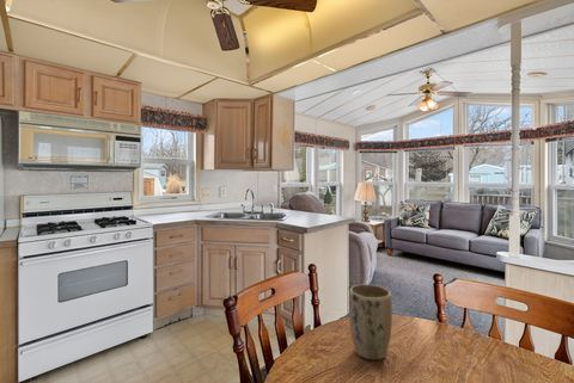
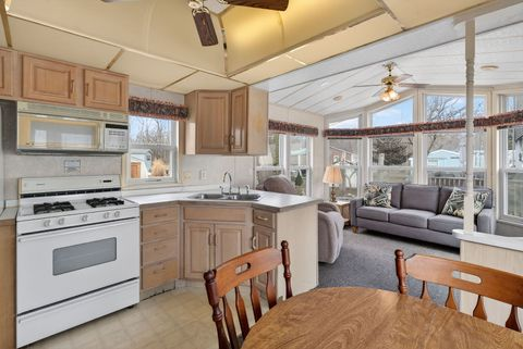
- plant pot (370, 321)
